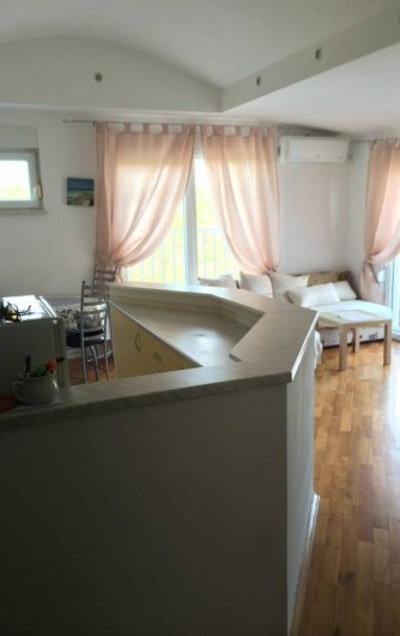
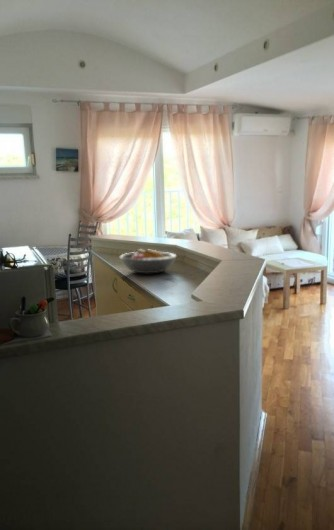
+ fruit bowl (148, 261)
